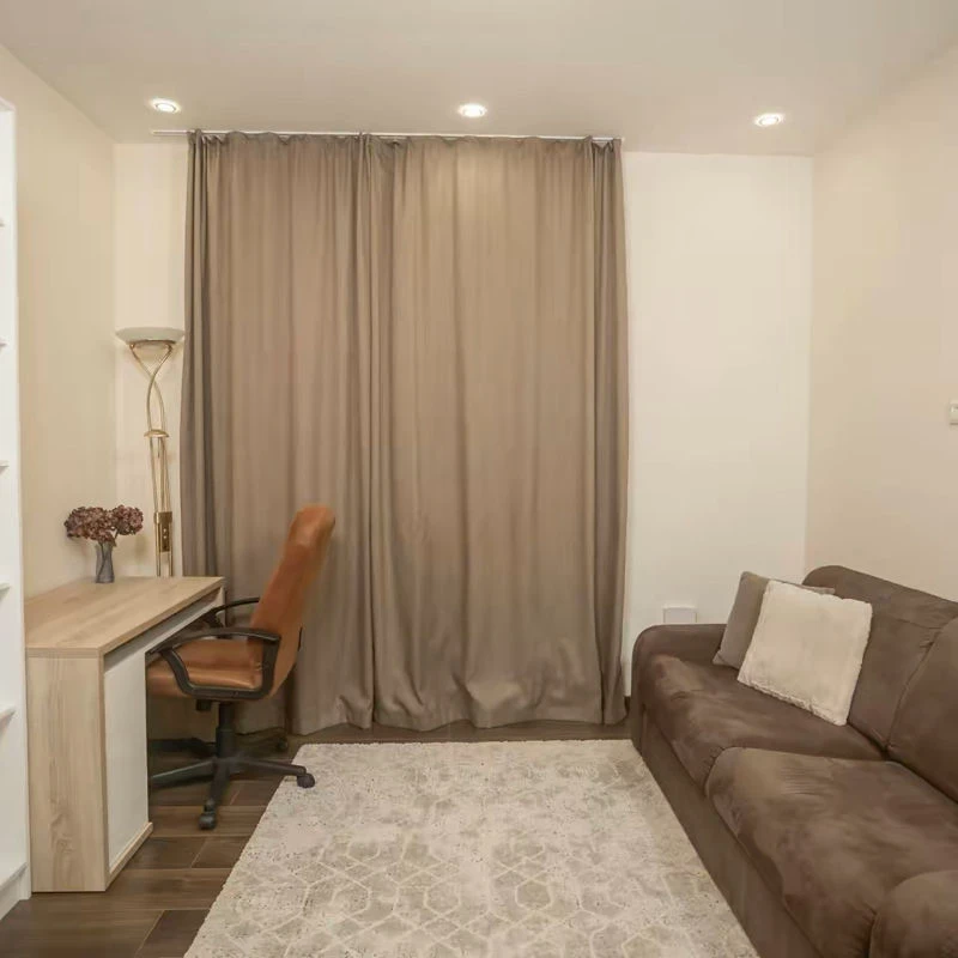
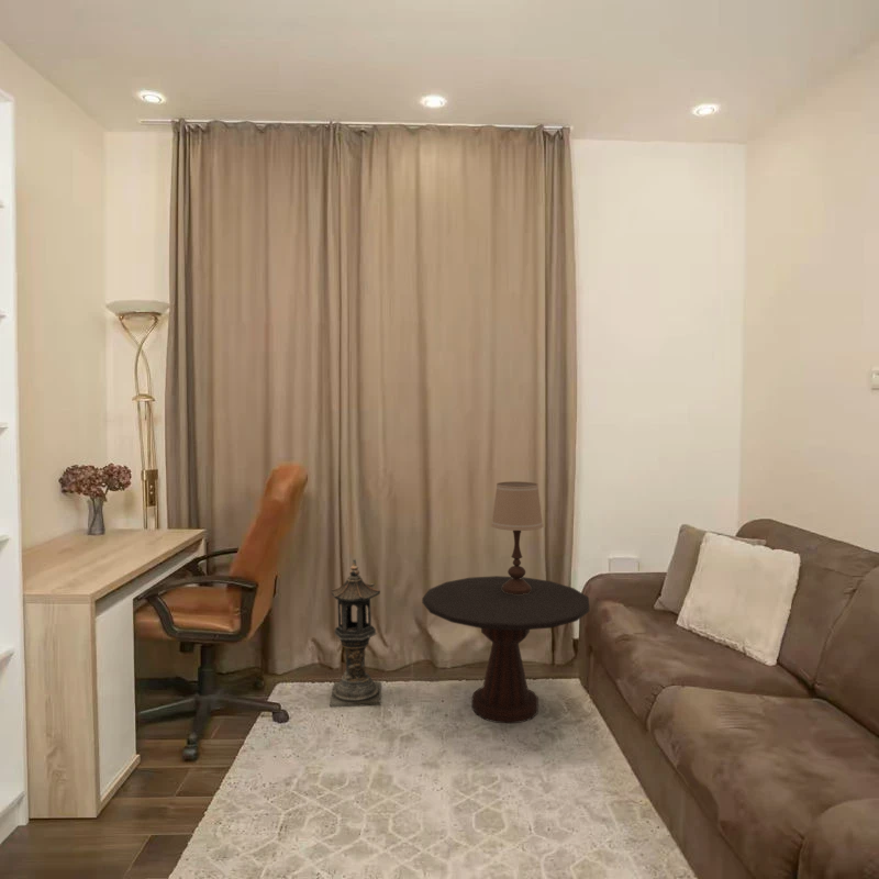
+ side table (504, 653)
+ lantern (356, 626)
+ table lamp (516, 536)
